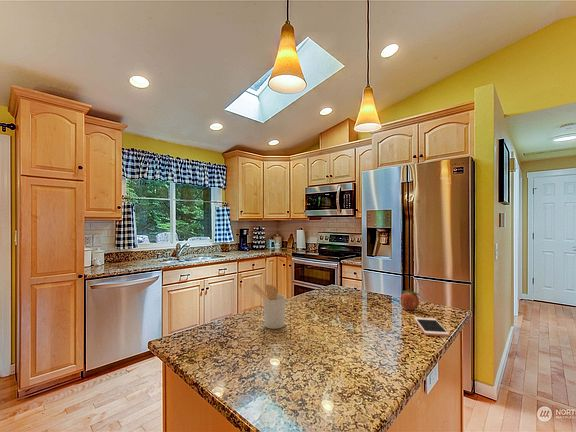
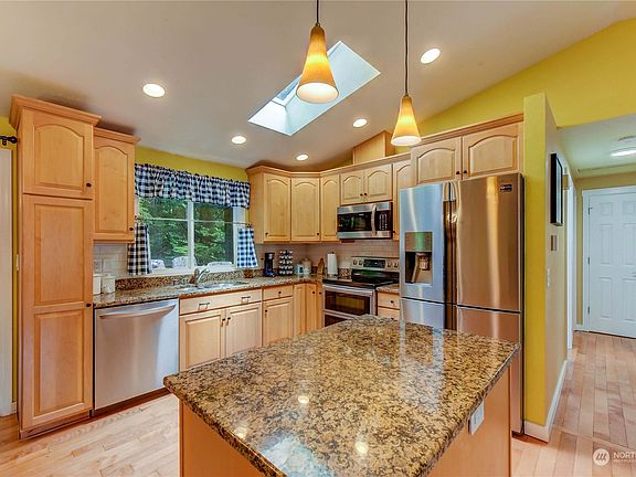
- fruit (409, 299)
- utensil holder (268, 304)
- cell phone (430, 326)
